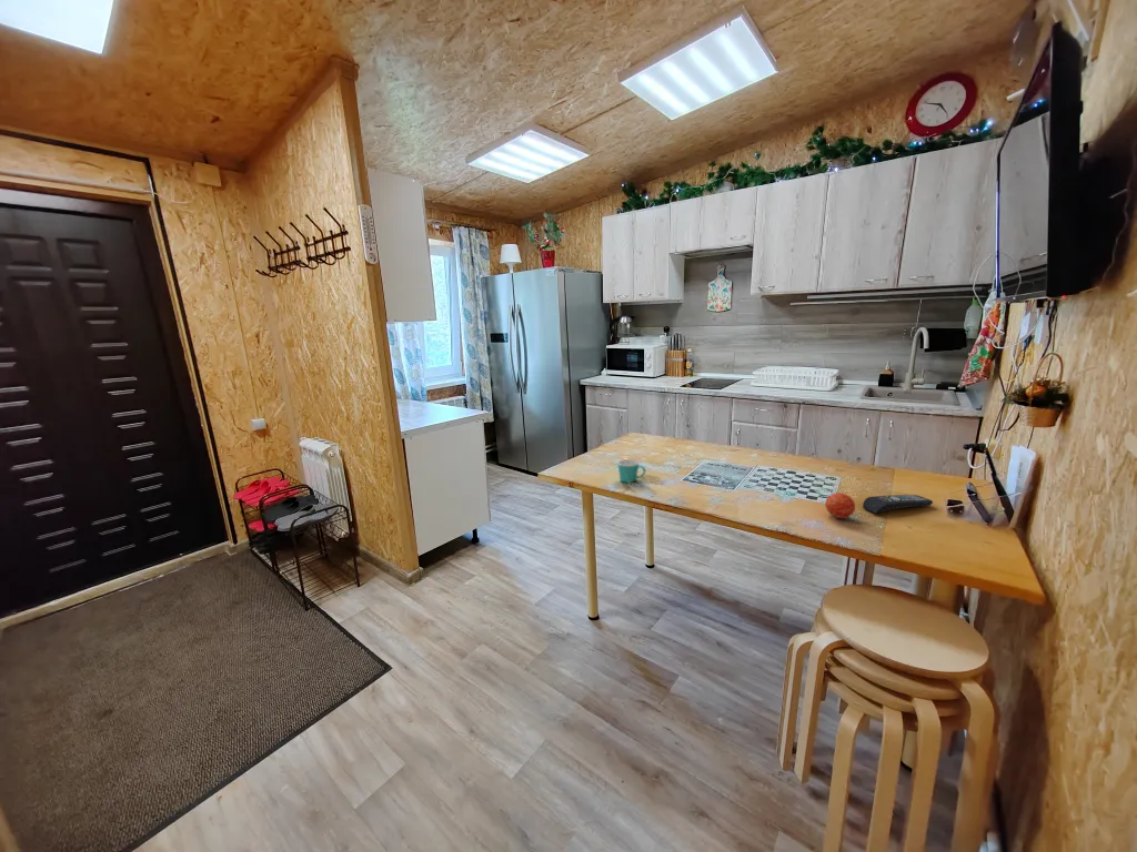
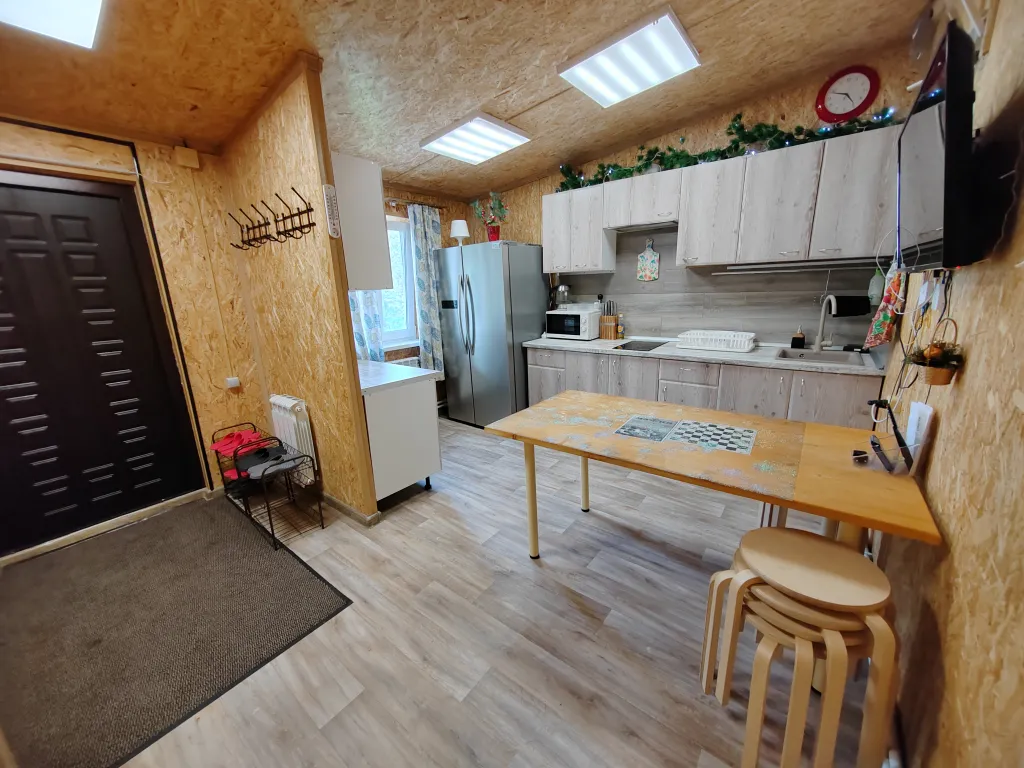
- remote control (897, 501)
- apple (839, 505)
- mug (632, 471)
